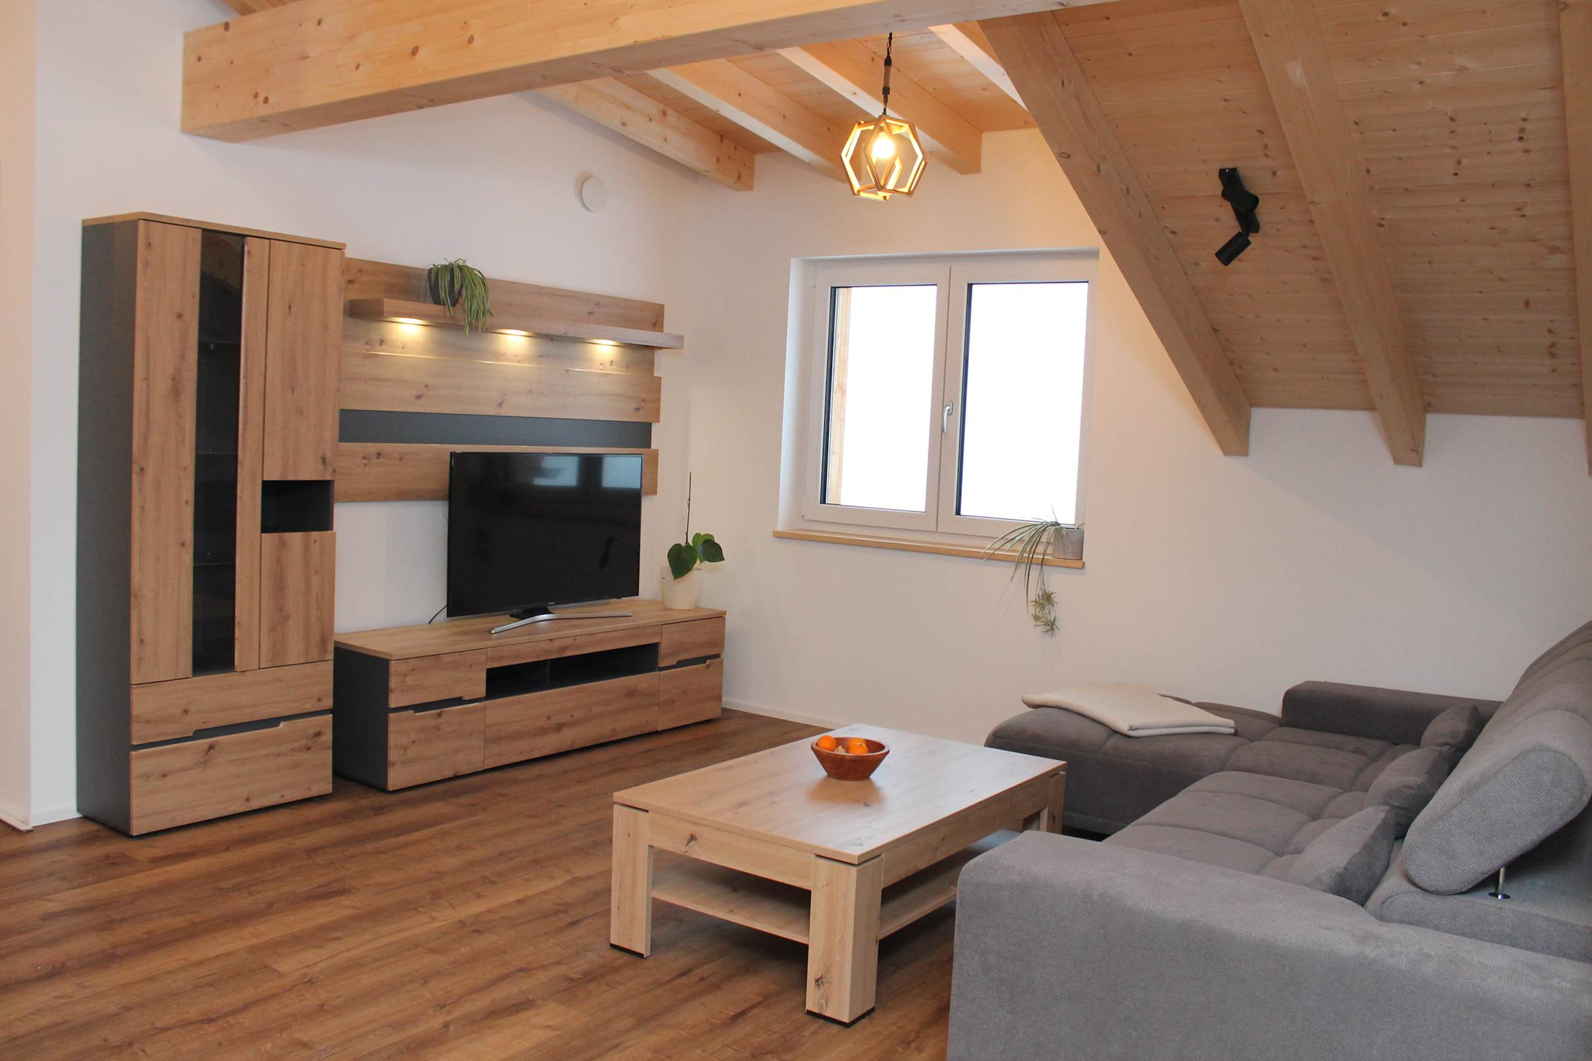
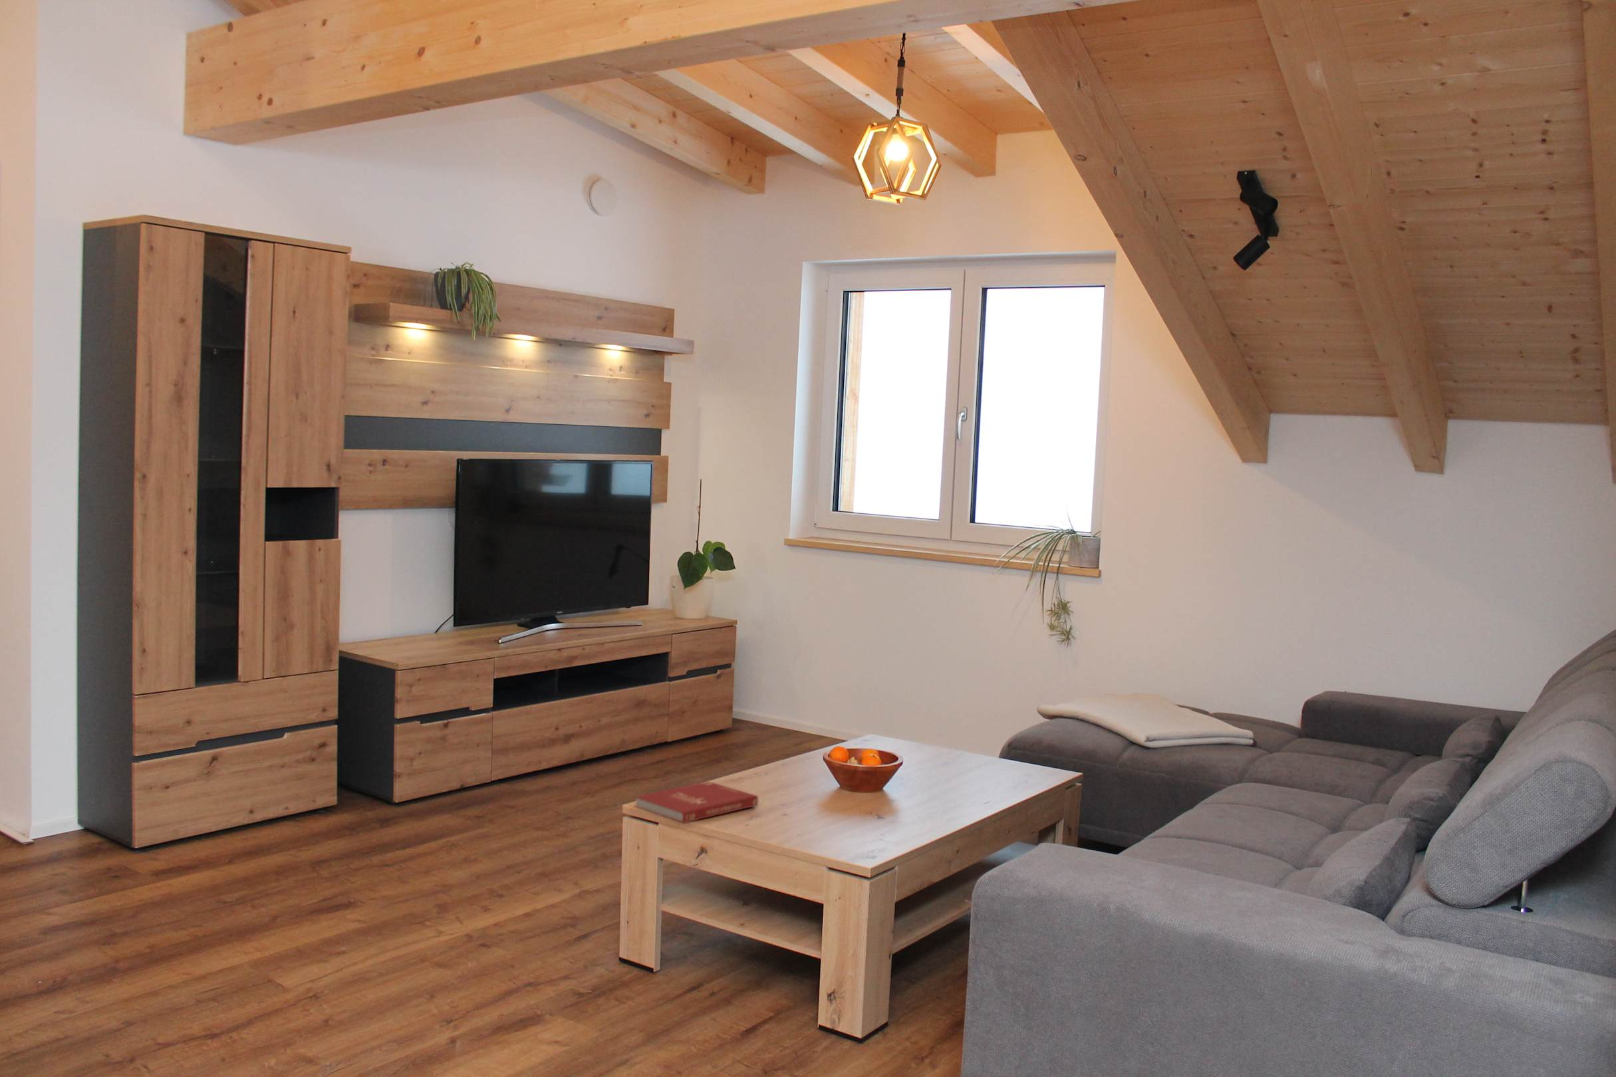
+ book (696, 801)
